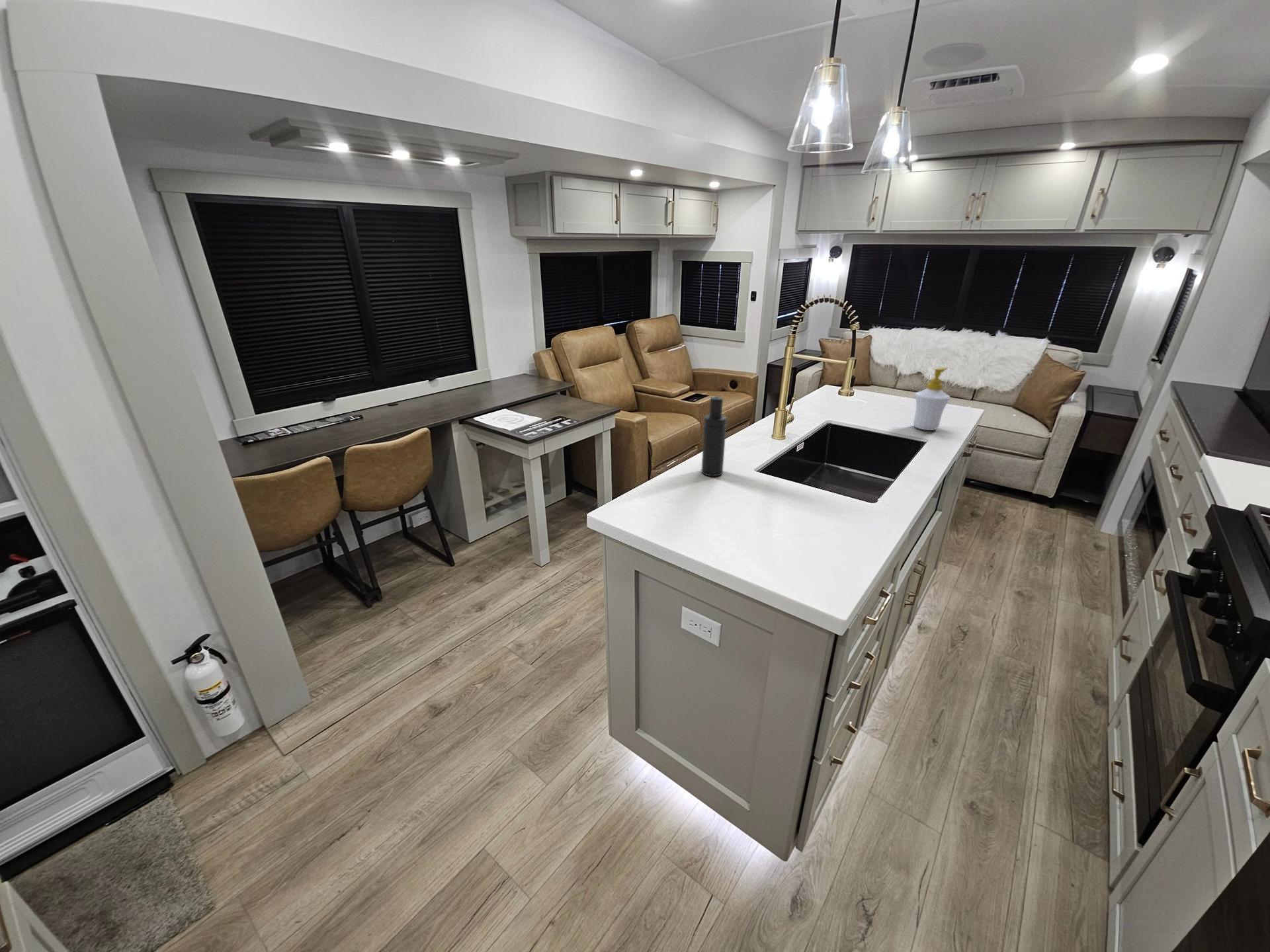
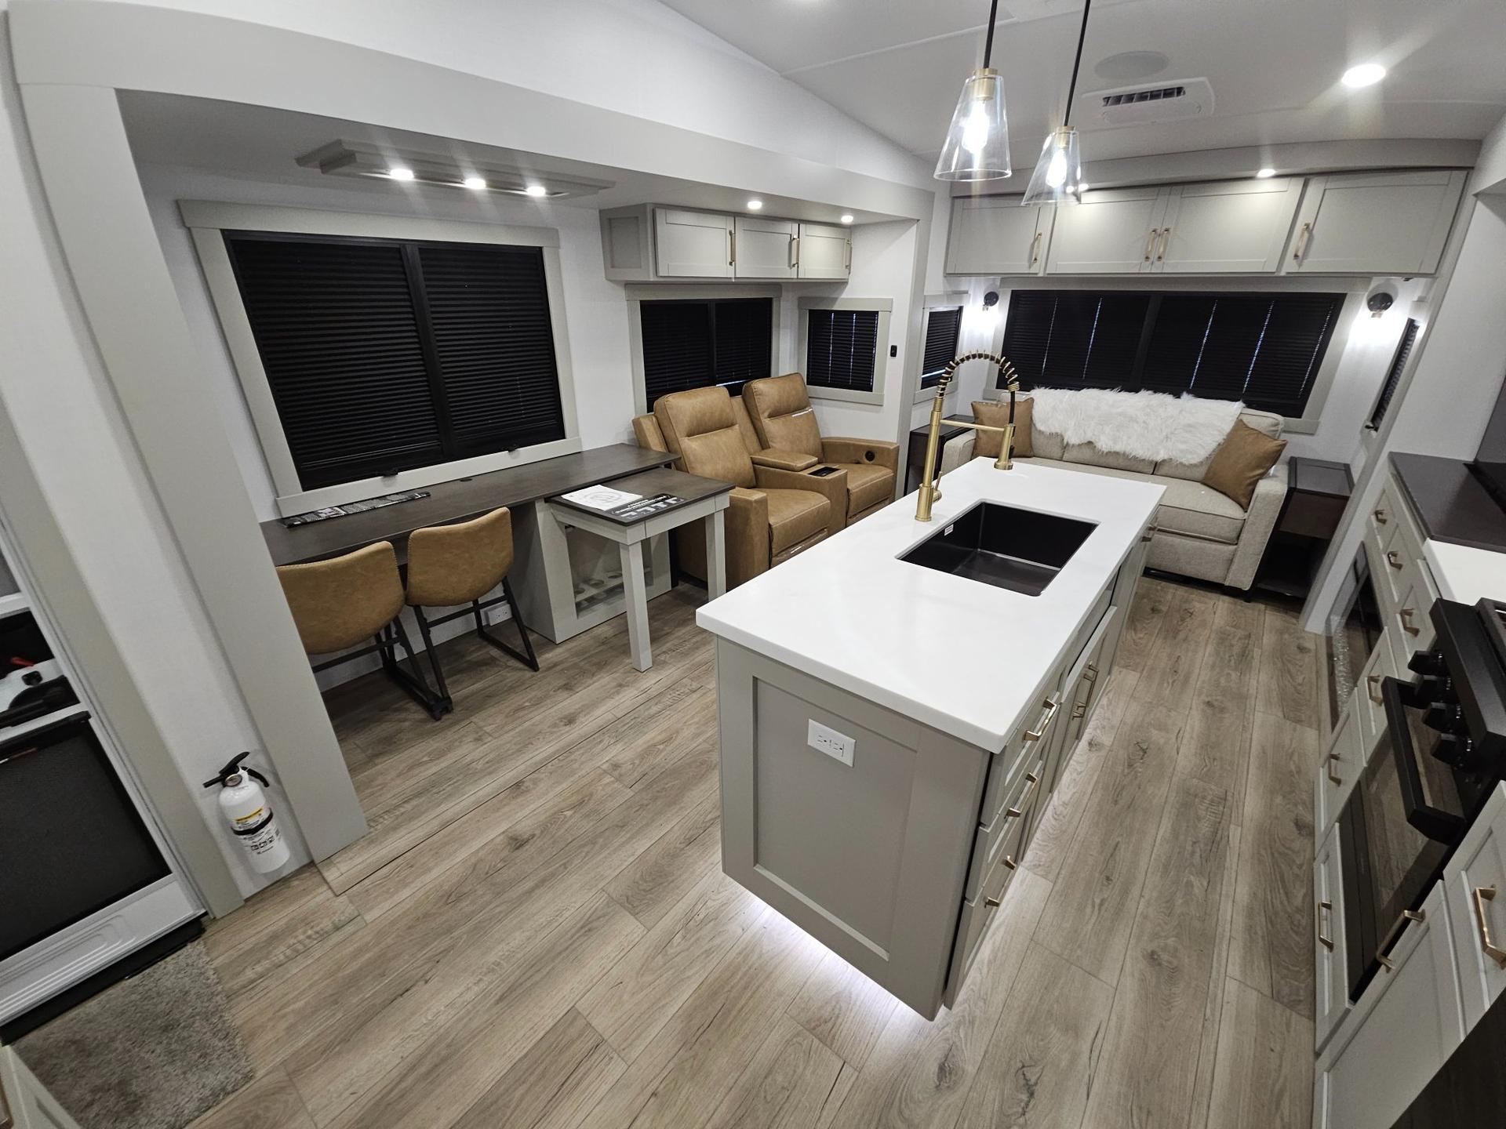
- soap bottle (931, 399)
- atomizer (714, 436)
